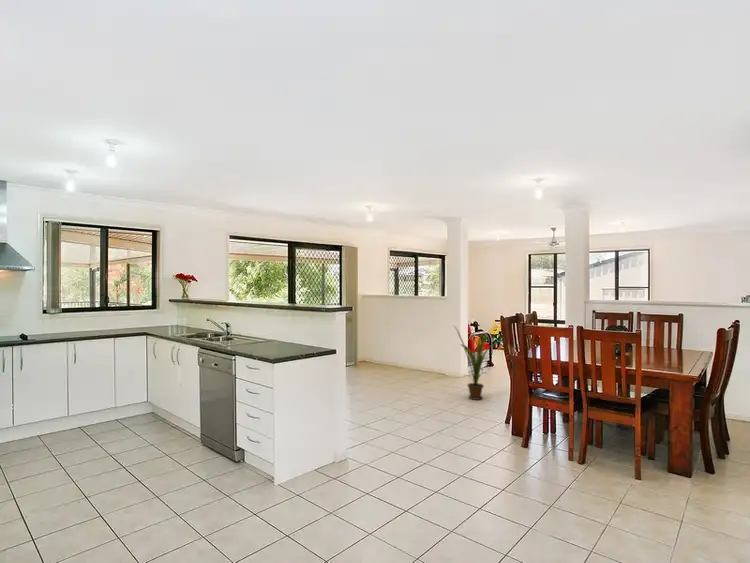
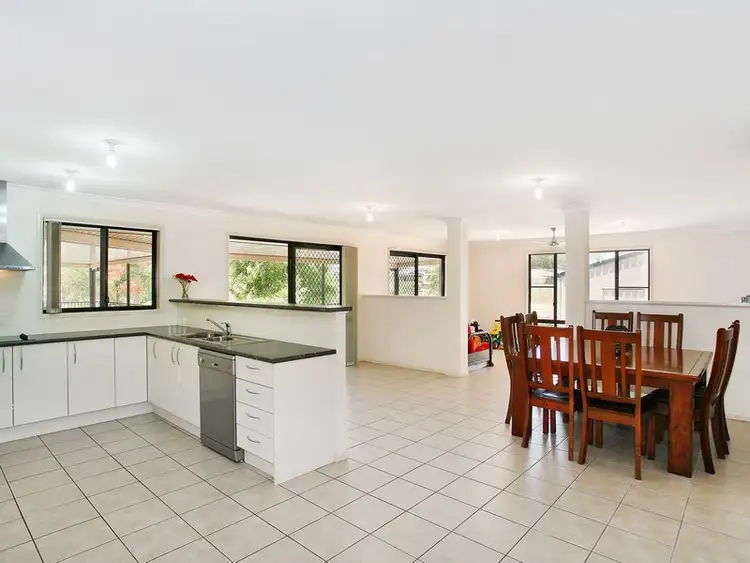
- house plant (479, 361)
